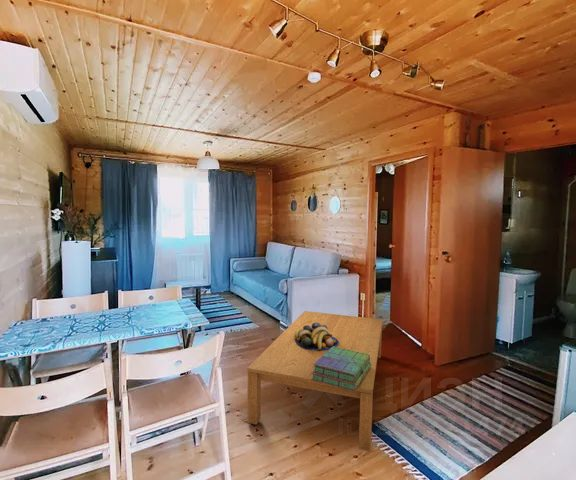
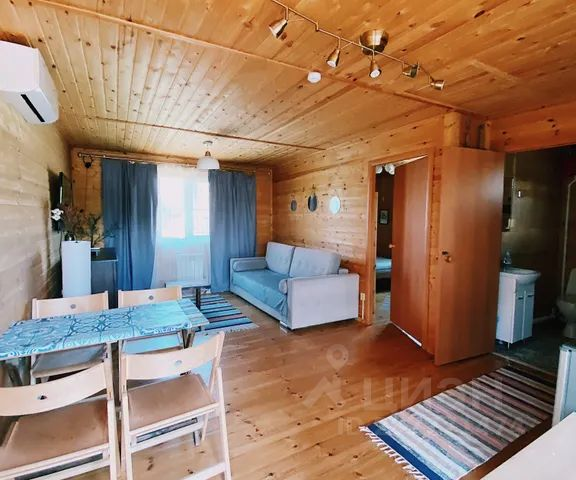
- fruit bowl (317, 333)
- stack of books (342, 365)
- coffee table (321, 356)
